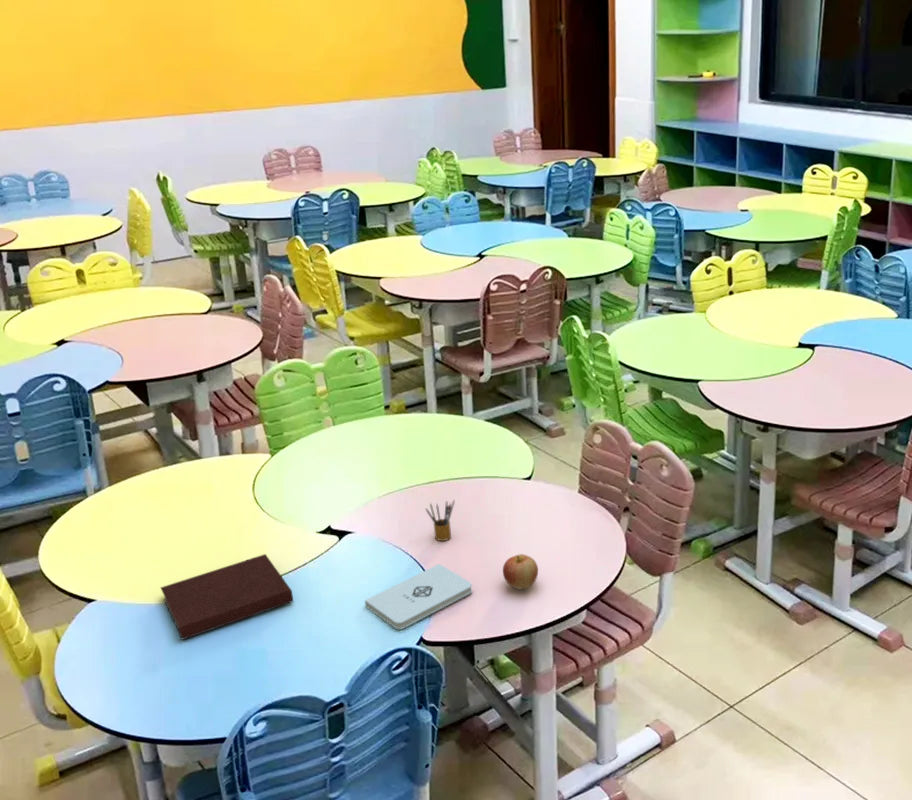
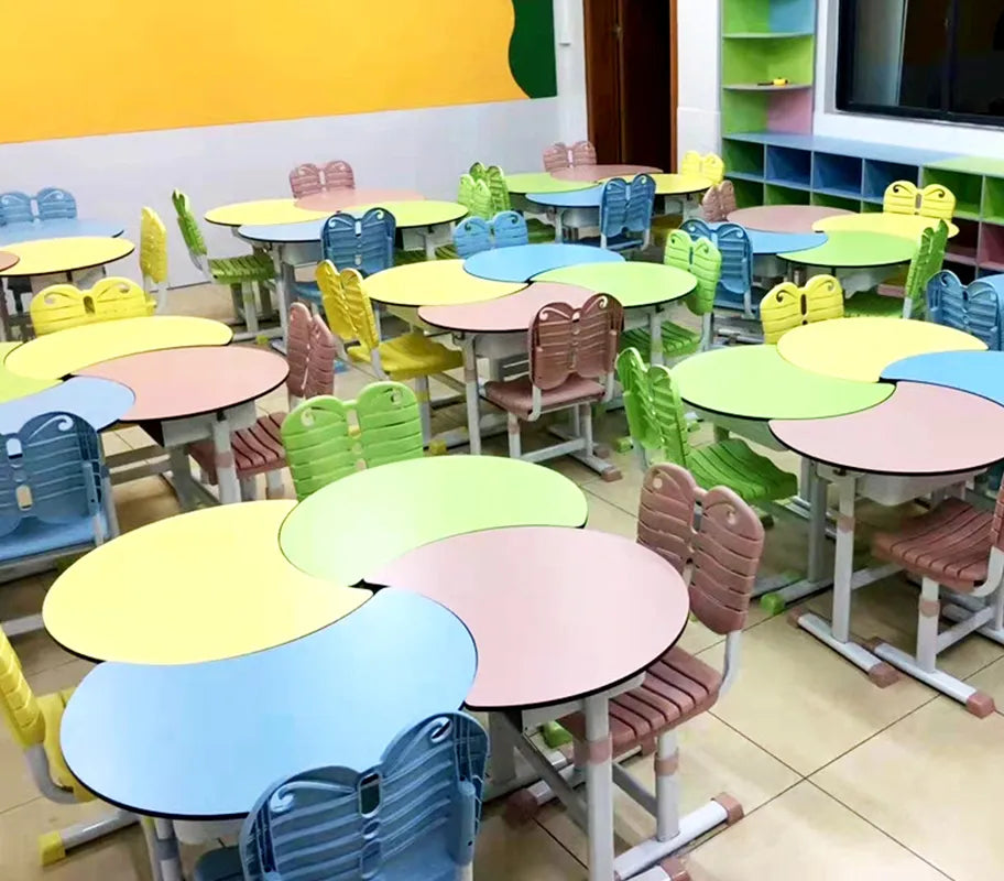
- pencil box (440, 519)
- notebook (226, 594)
- notepad (420, 595)
- apple (520, 570)
